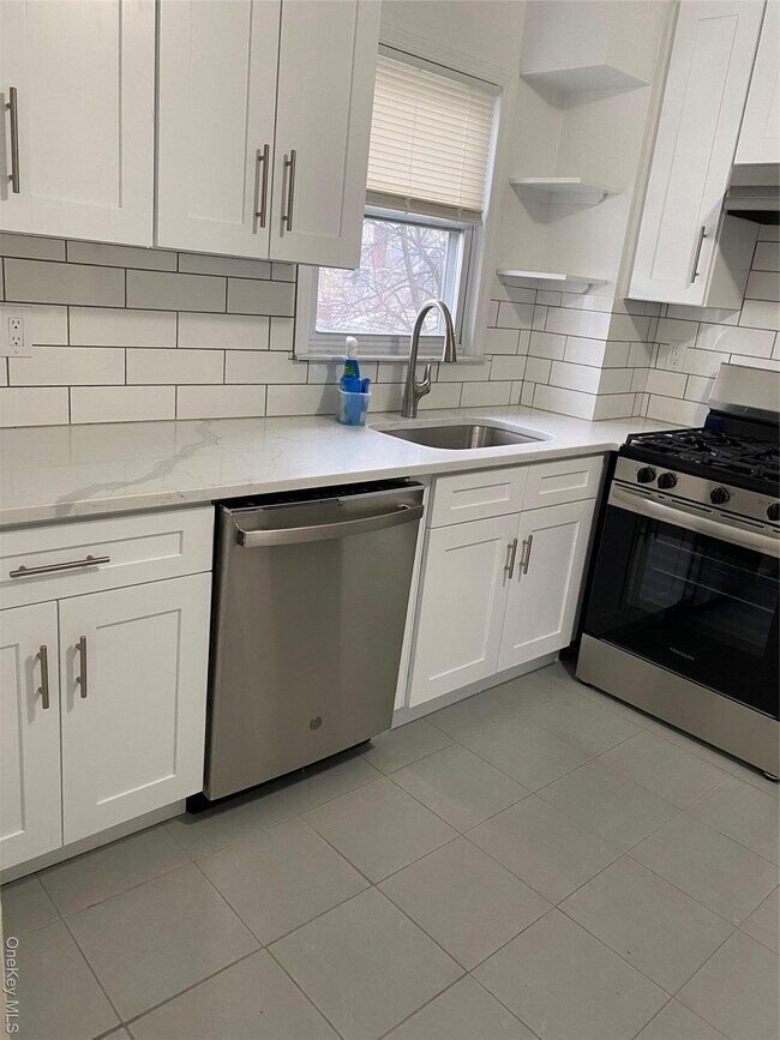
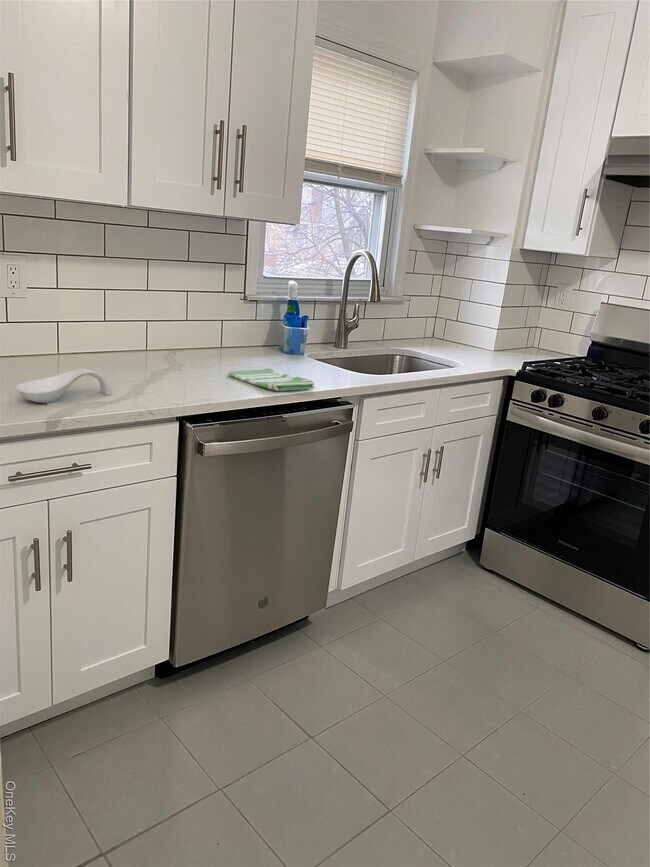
+ dish towel (271, 378)
+ spoon rest (64, 384)
